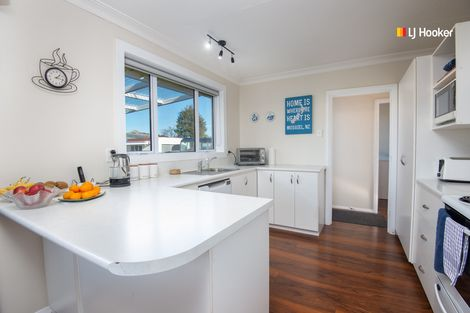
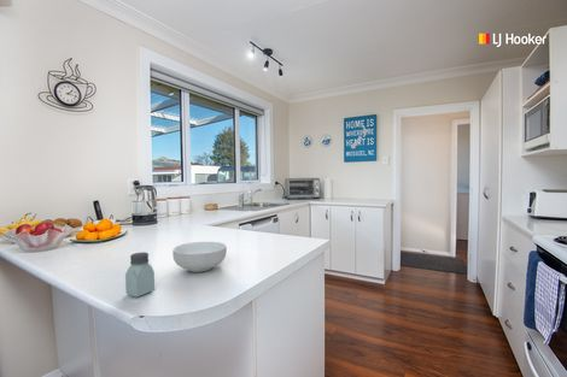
+ saltshaker (140, 272)
+ cereal bowl (200, 257)
